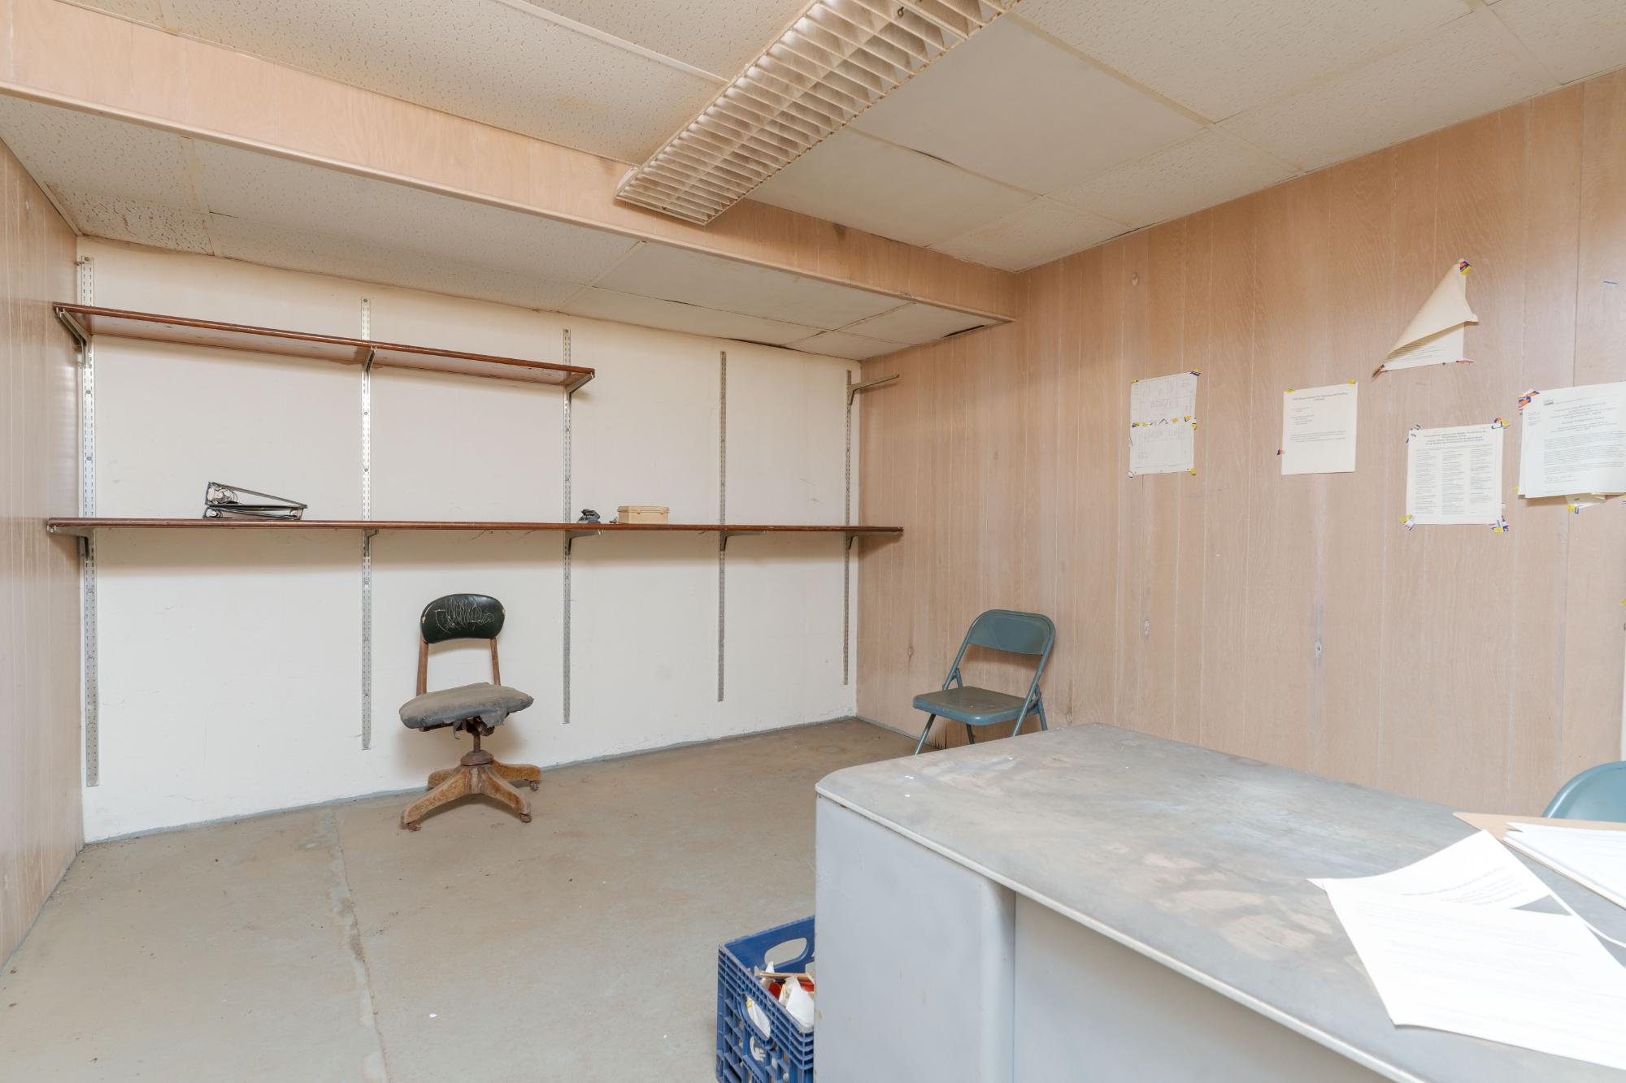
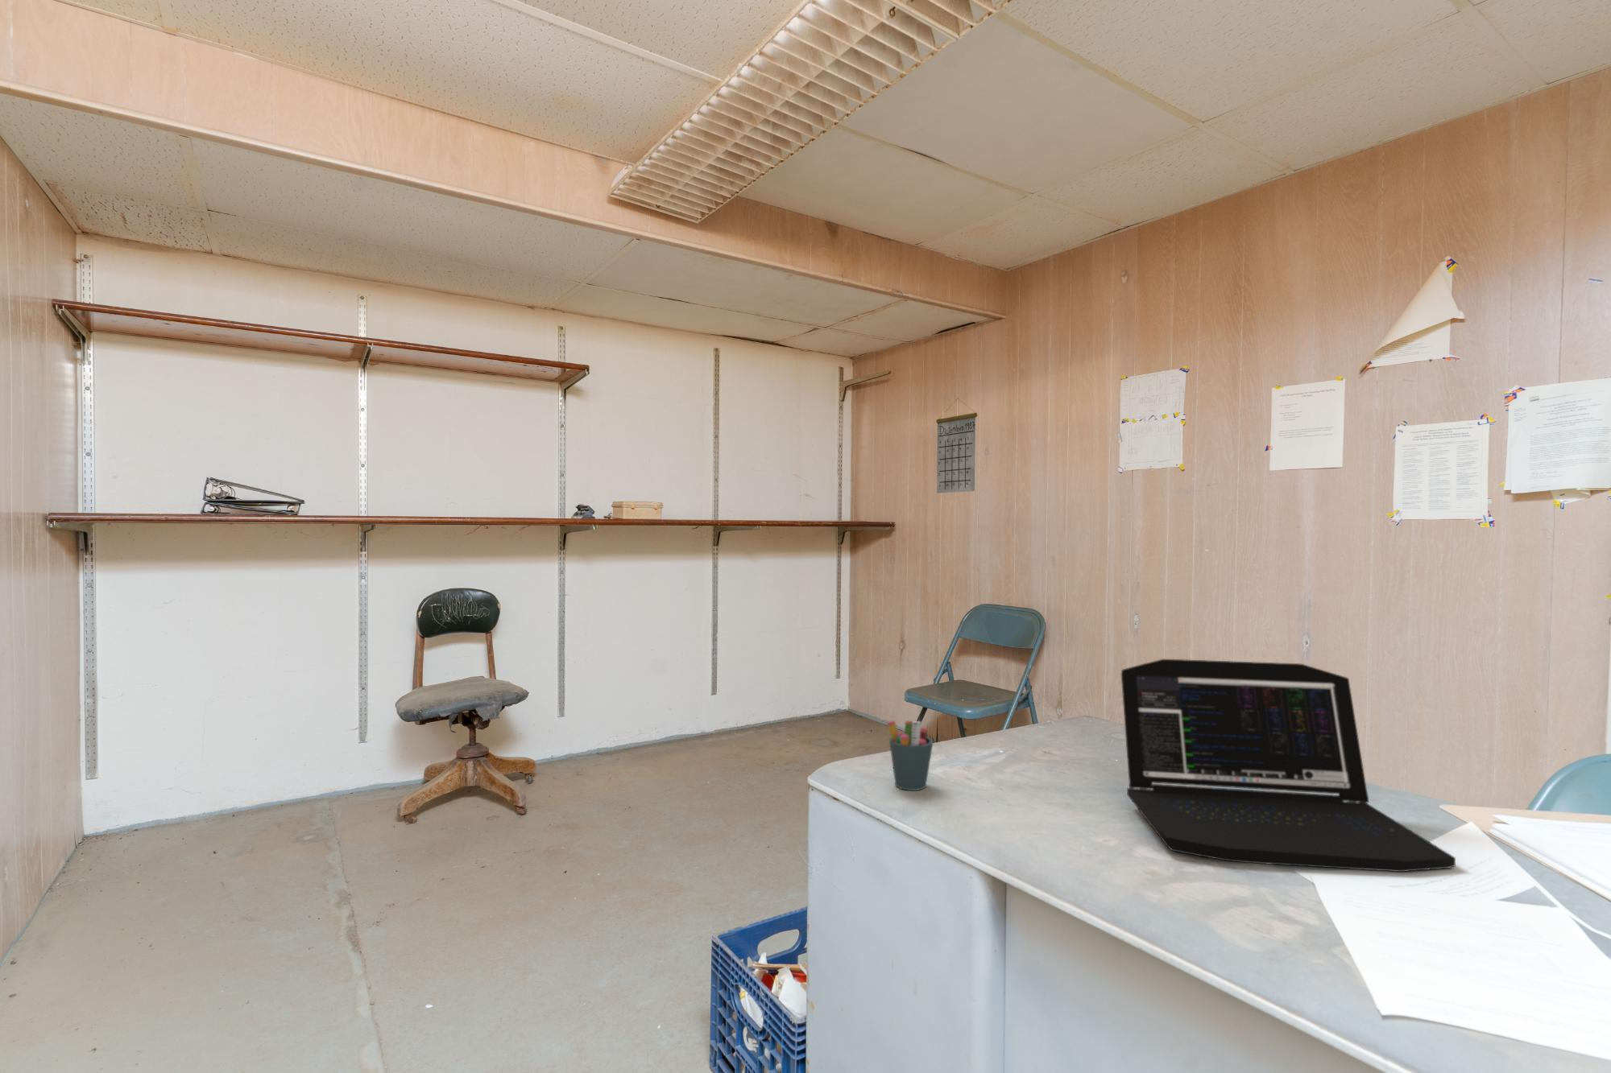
+ calendar (956, 444)
+ laptop (1267, 752)
+ pen holder (909, 750)
